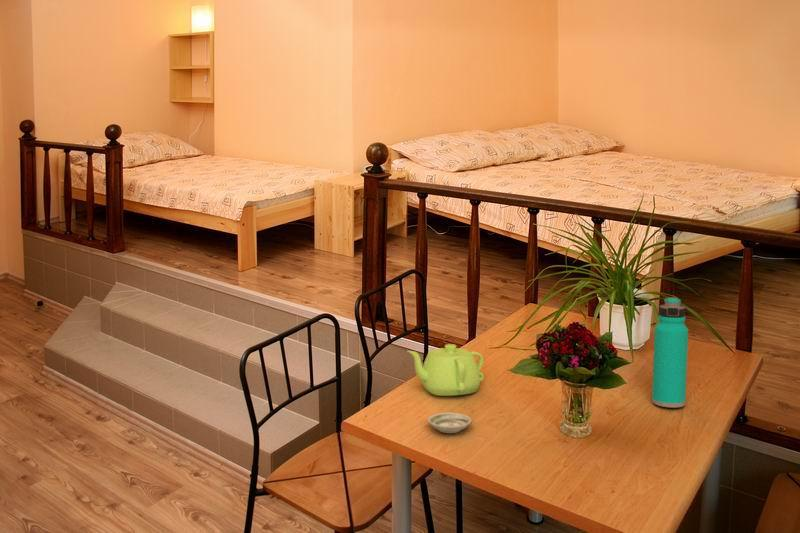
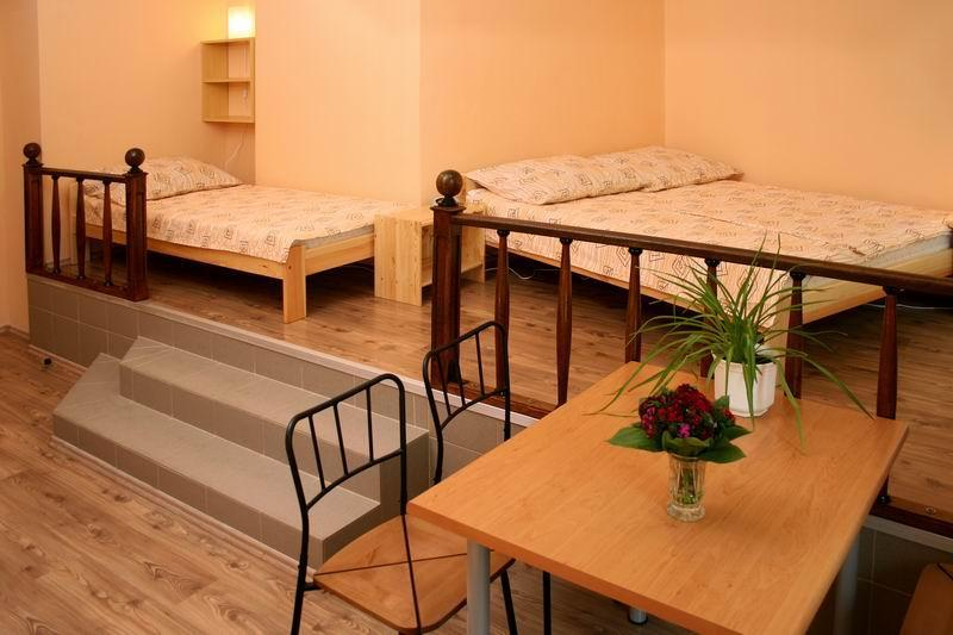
- saucer (449, 424)
- teapot (445, 367)
- water bottle (670, 350)
